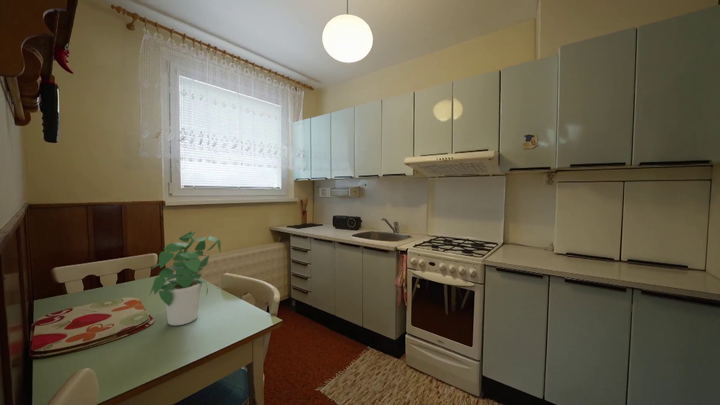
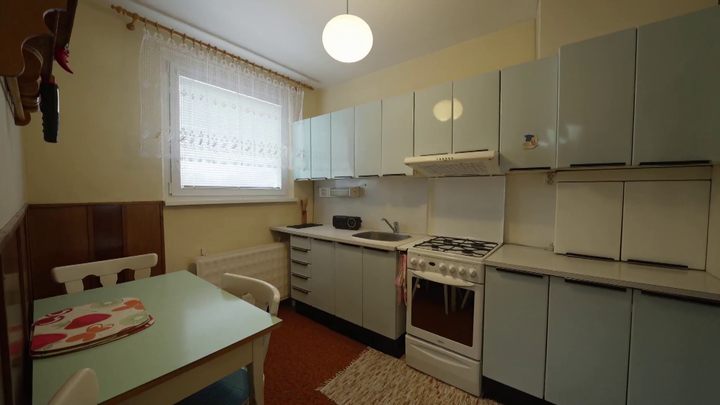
- potted plant (186, 275)
